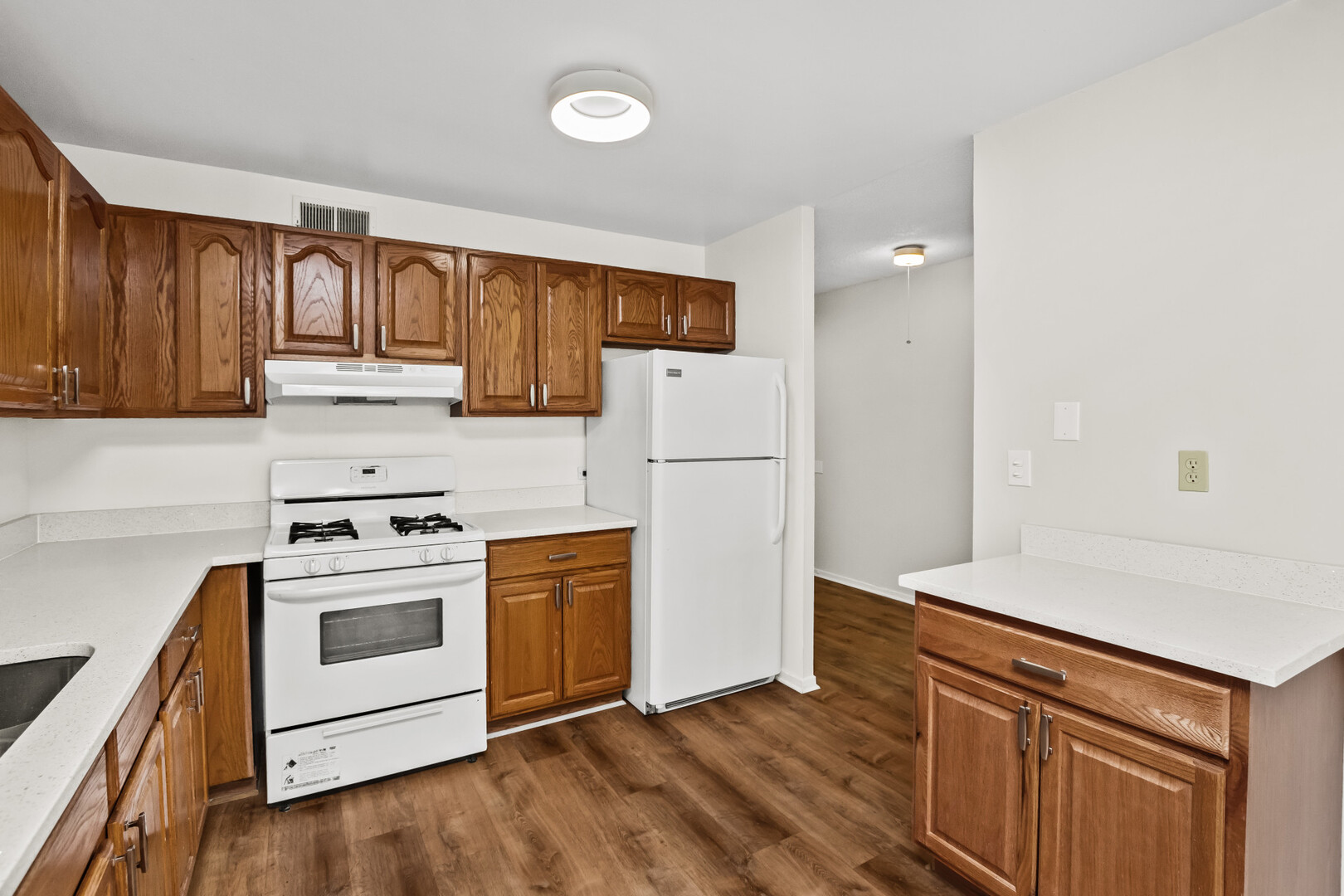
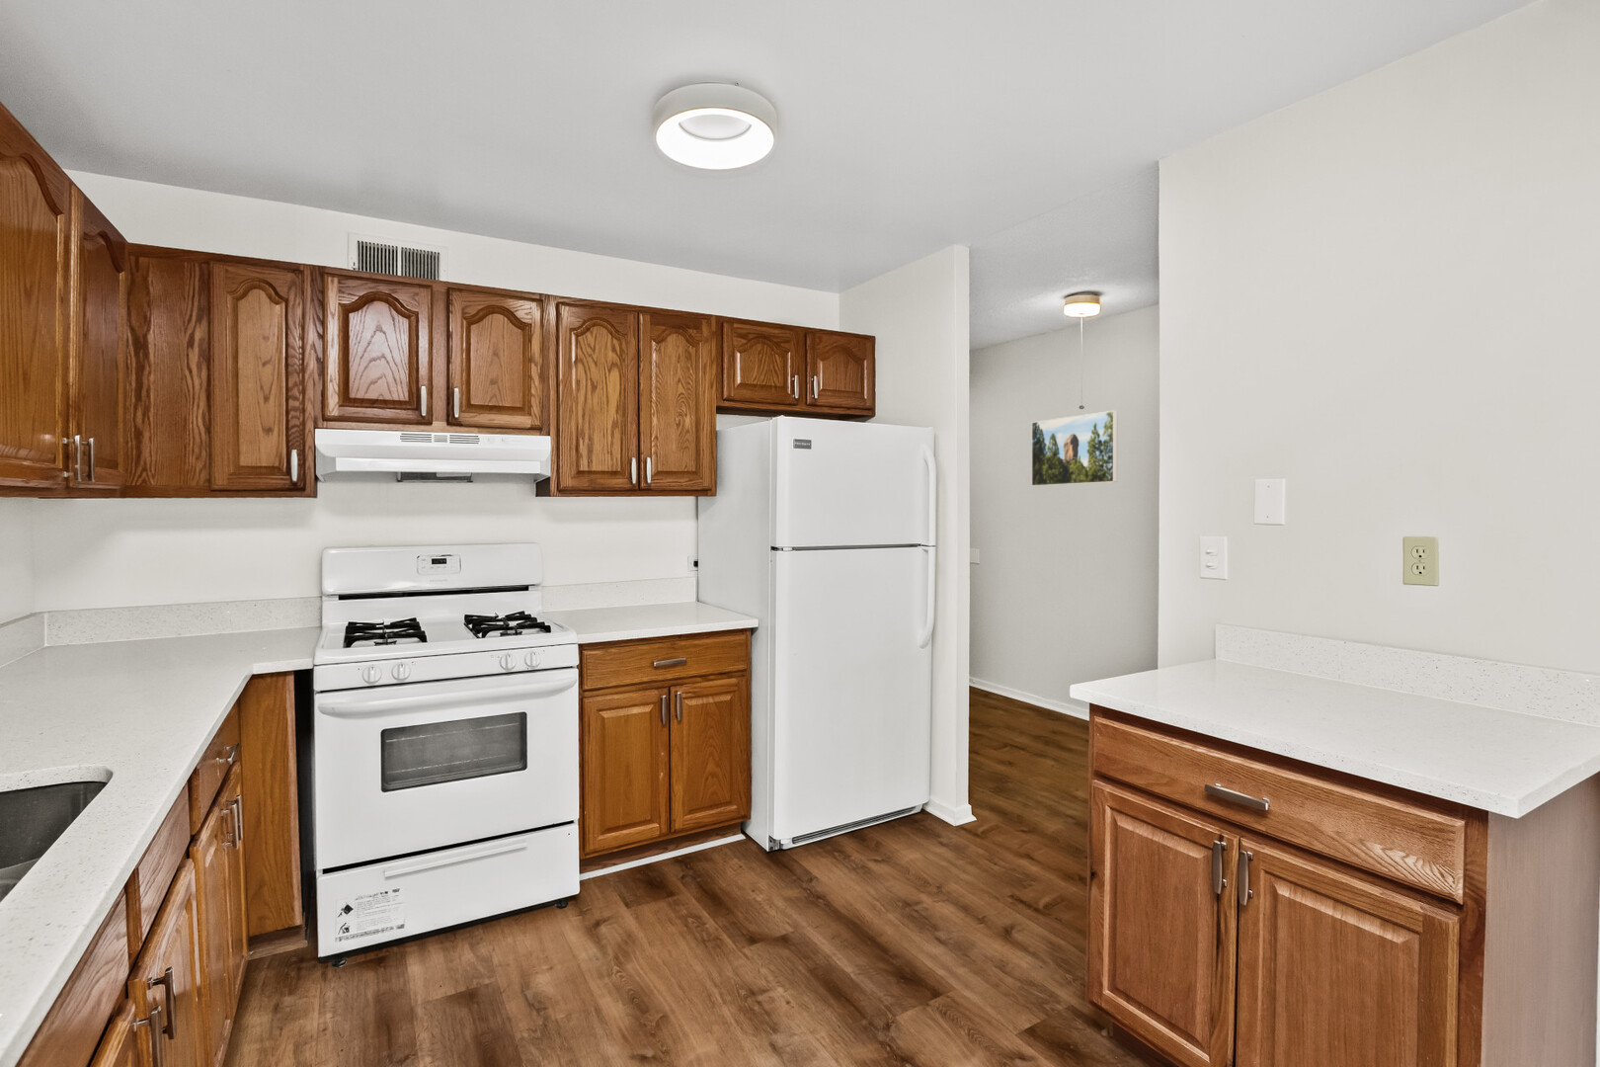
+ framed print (1071, 450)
